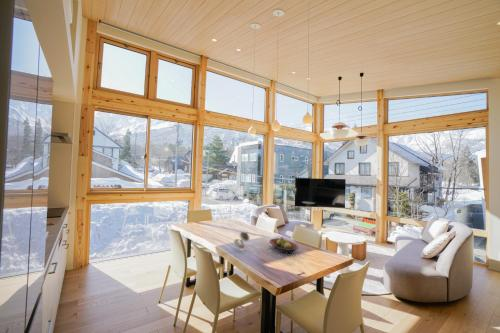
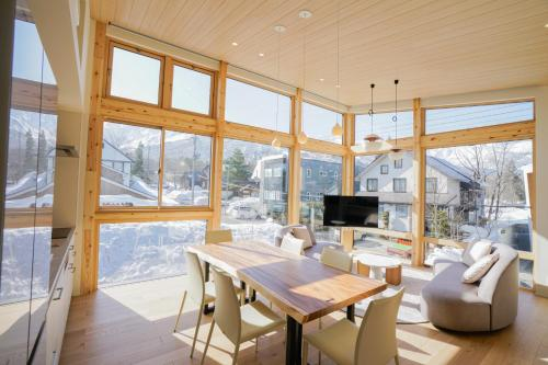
- fruit bowl (283, 244)
- succulent plant (241, 240)
